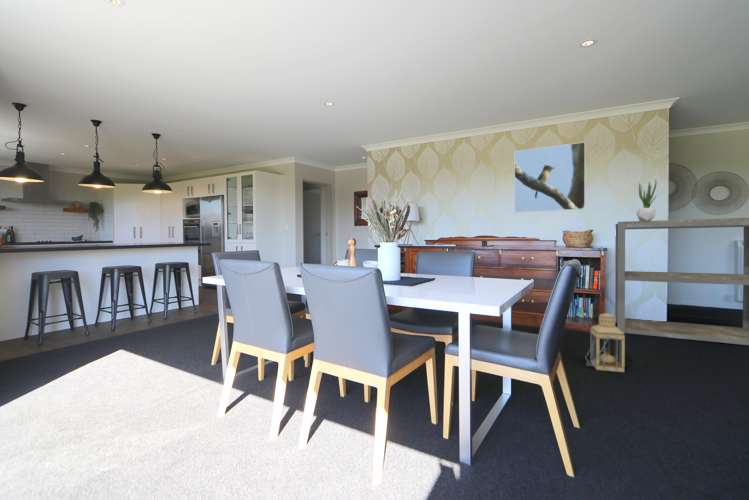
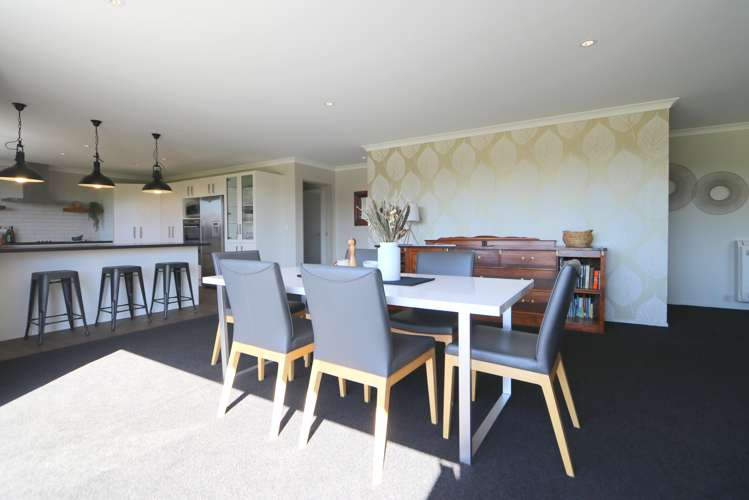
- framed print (548, 179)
- potted plant (646, 200)
- lantern (604, 340)
- shelving unit (683, 277)
